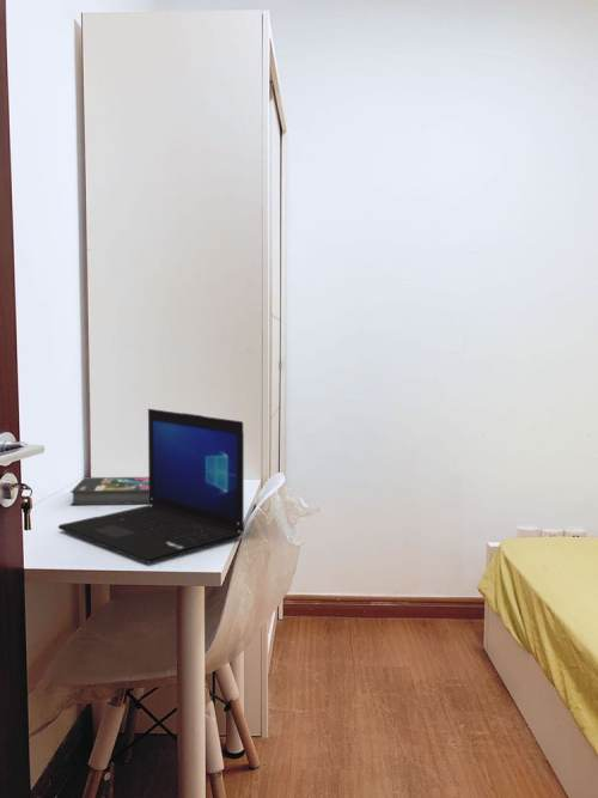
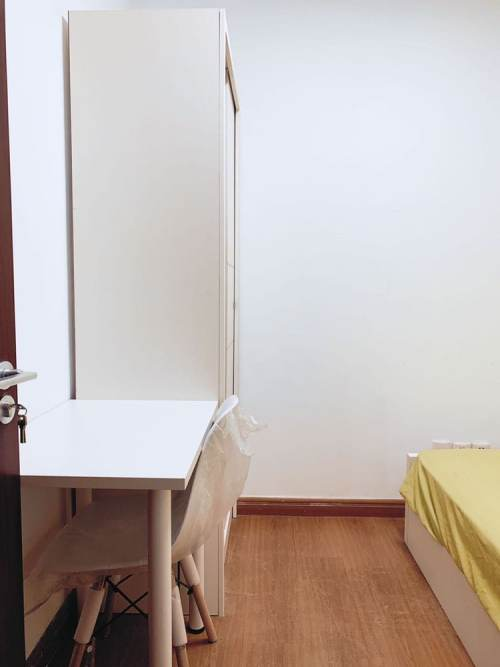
- book (132, 489)
- laptop (150, 476)
